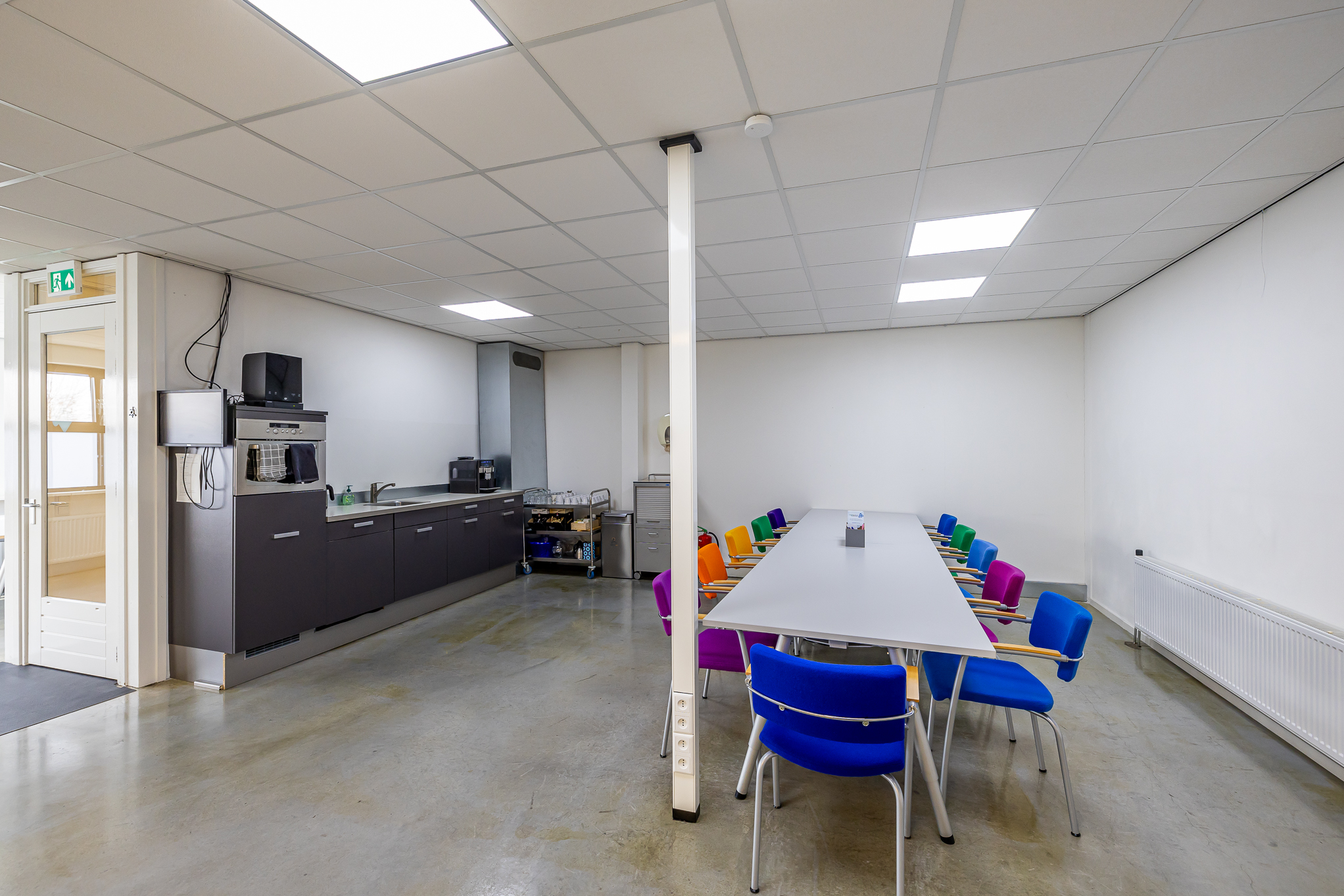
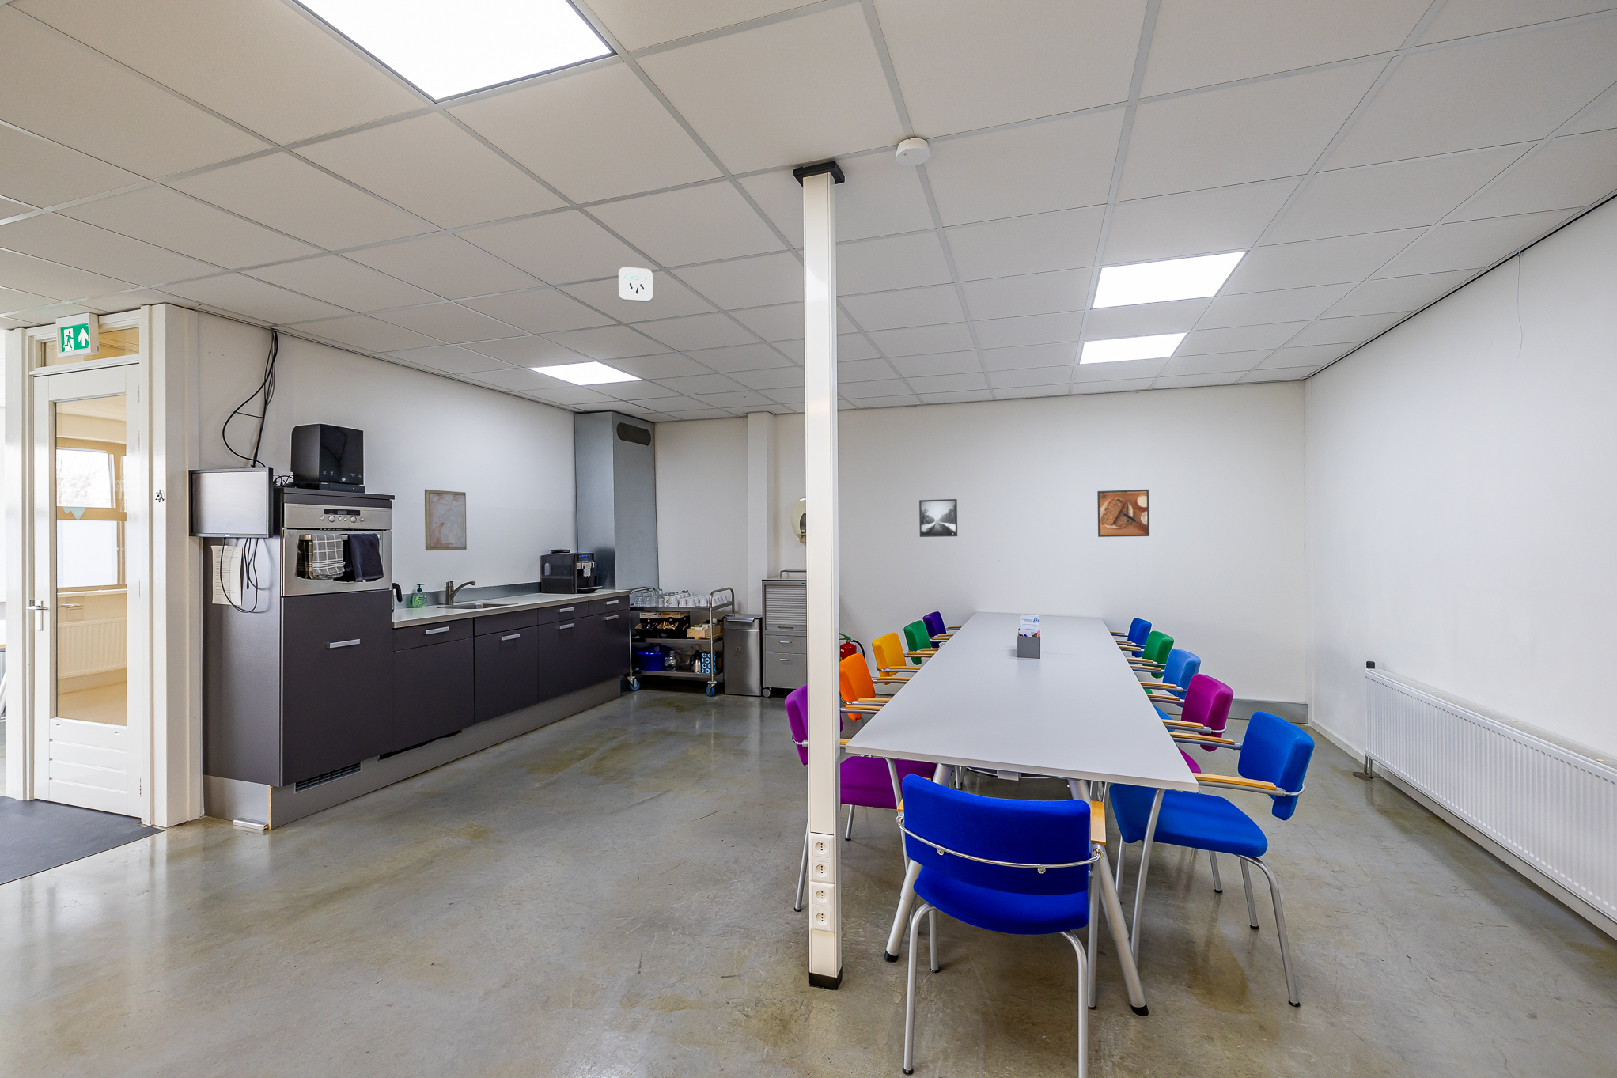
+ wall art (448, 521)
+ smoke detector (635, 285)
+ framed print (1123, 514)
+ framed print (937, 519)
